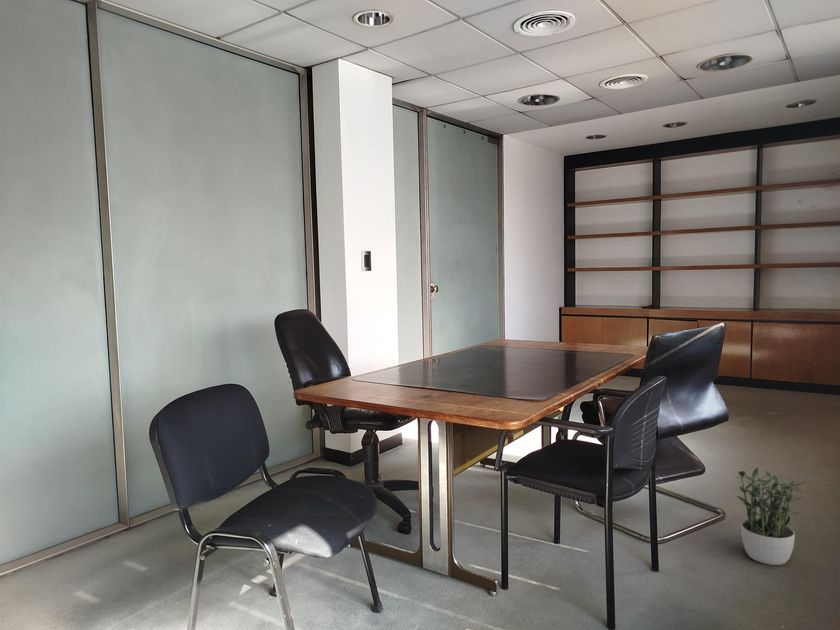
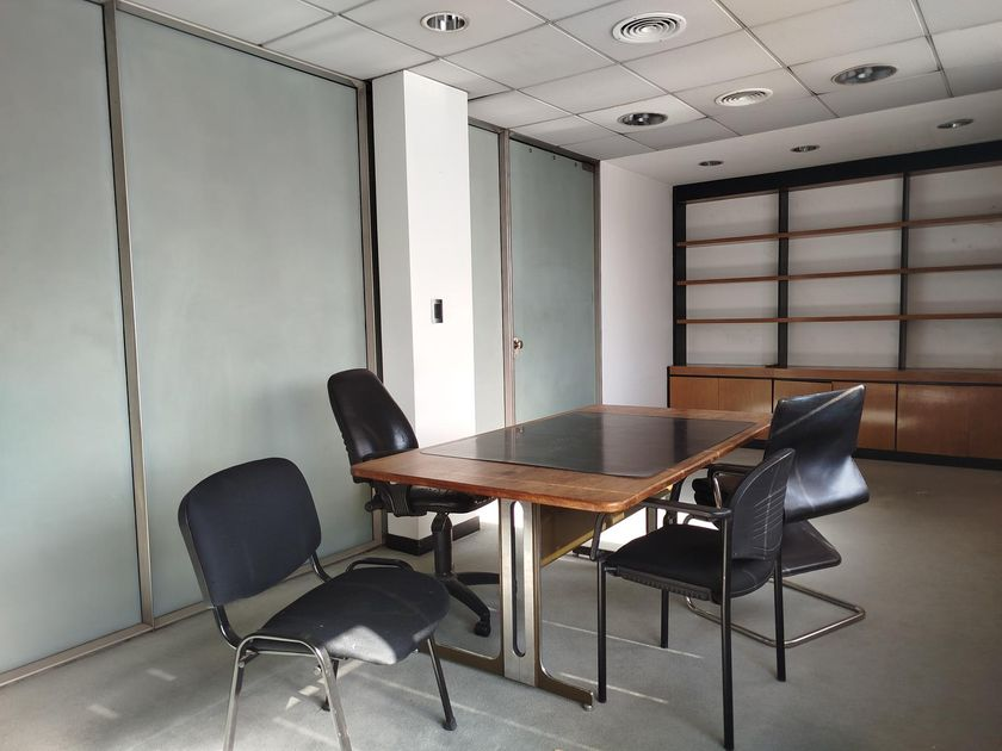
- potted plant (765, 511)
